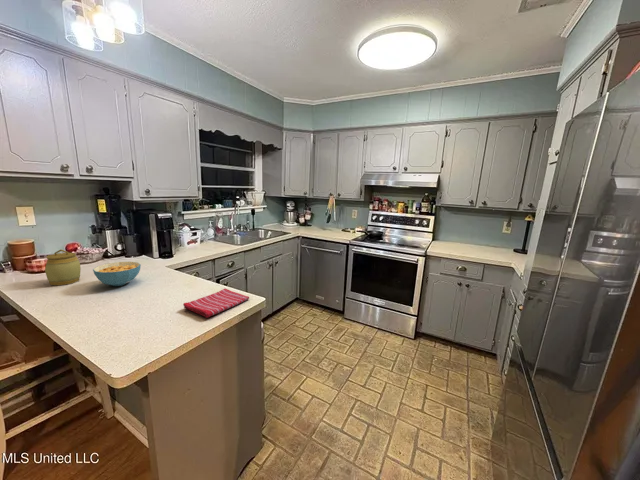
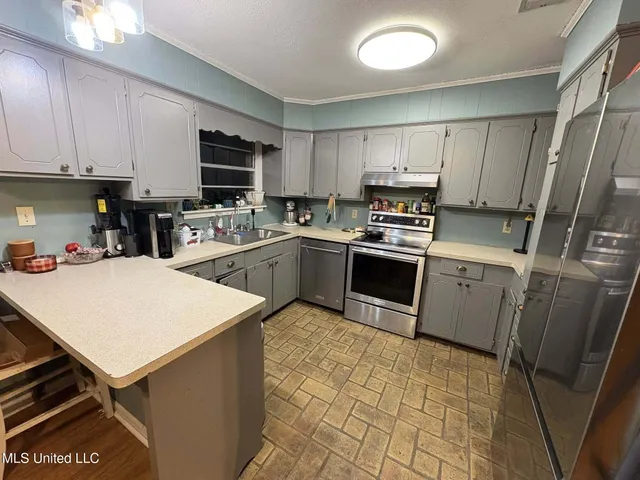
- dish towel (217, 301)
- jar (63, 265)
- cereal bowl (118, 275)
